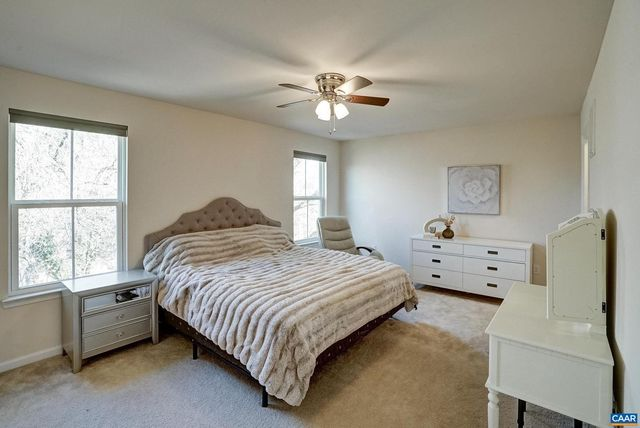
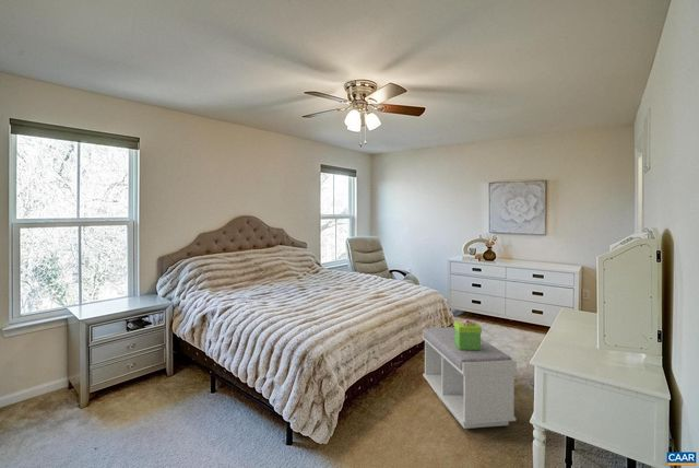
+ decorative box (466, 332)
+ bench (462, 371)
